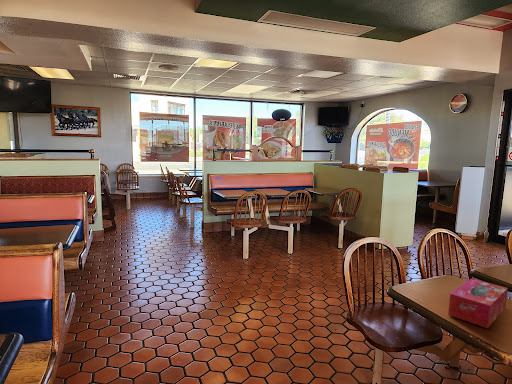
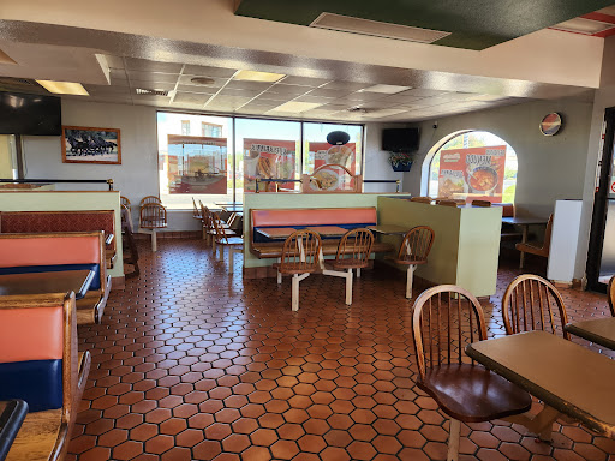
- tissue box (478, 301)
